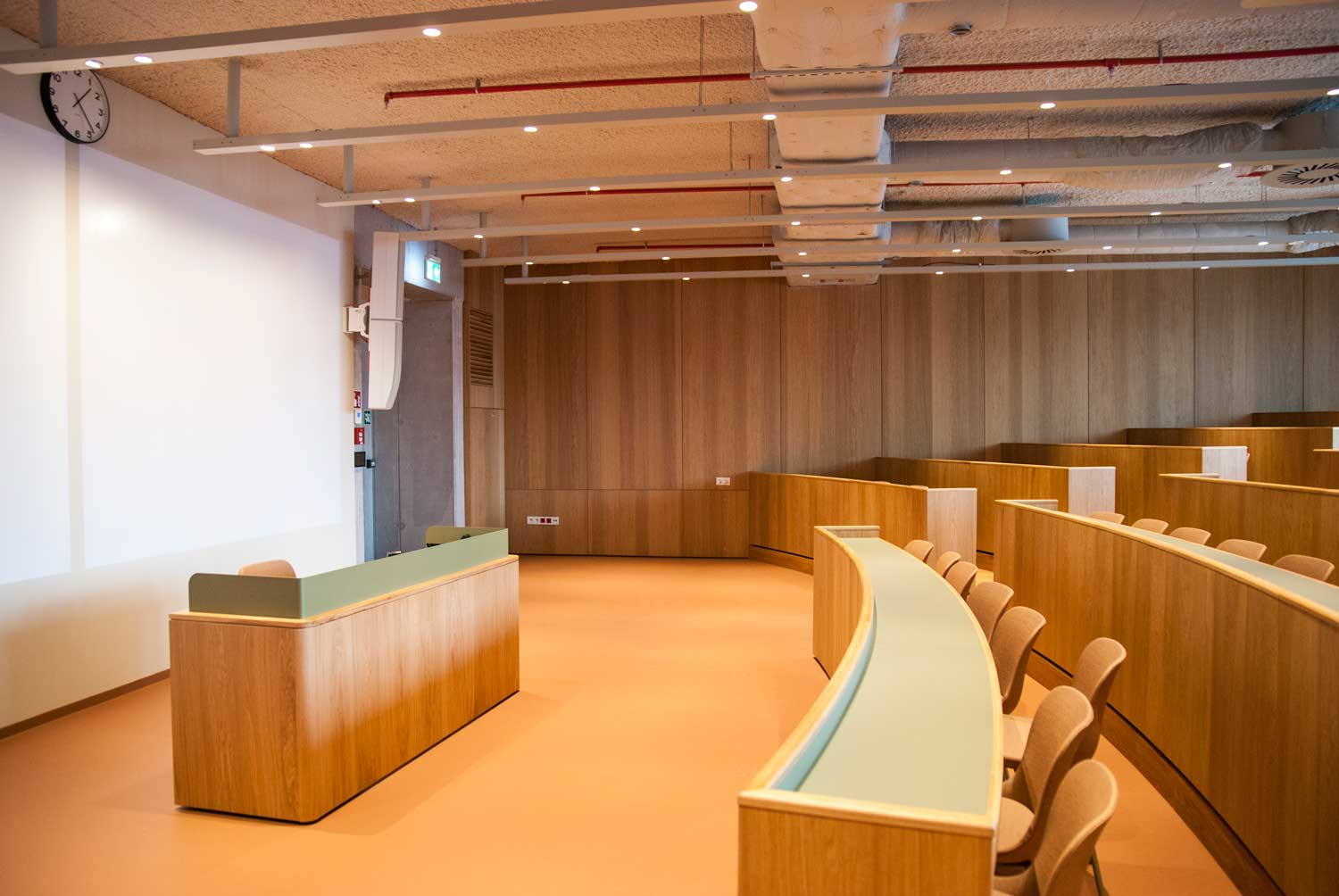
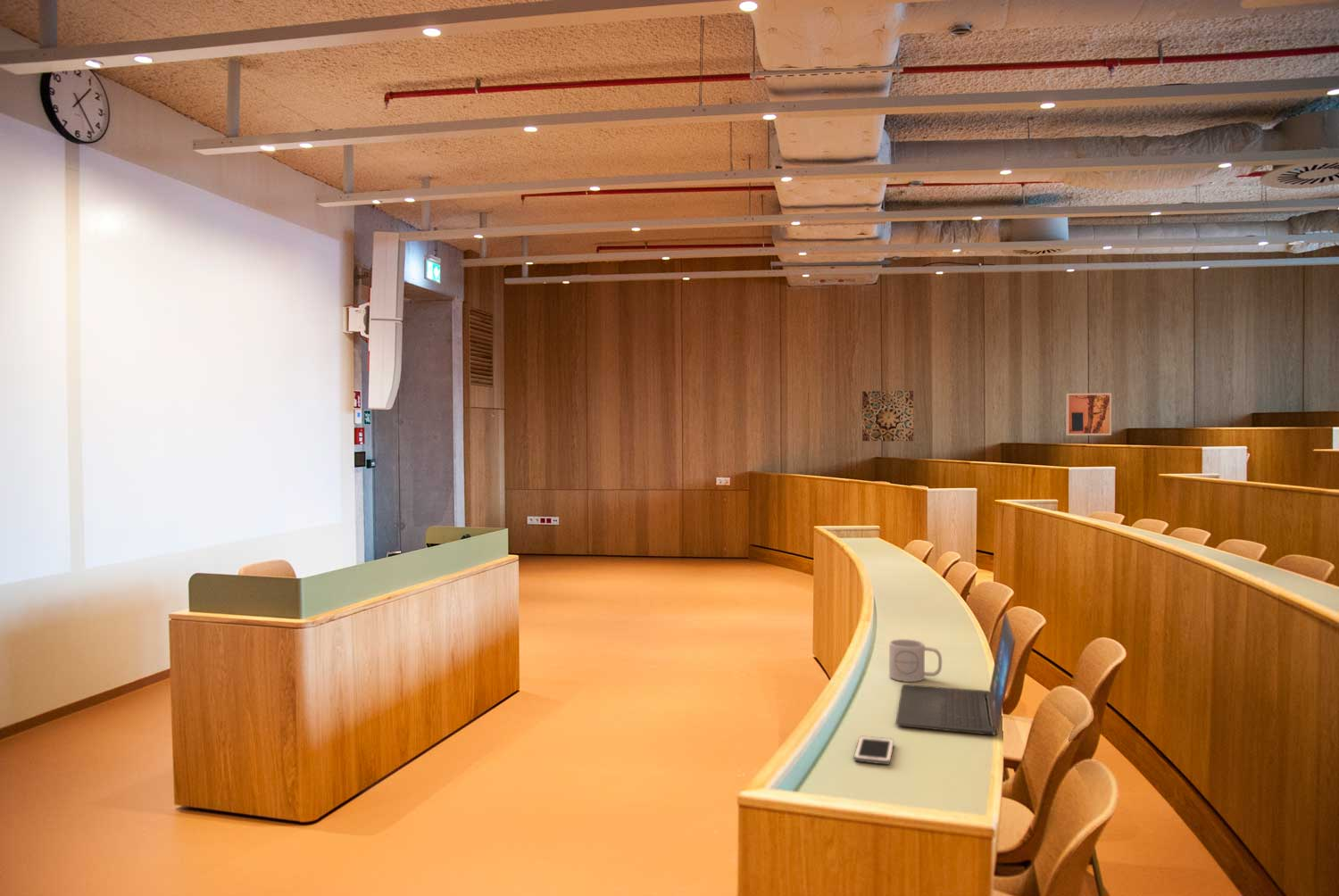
+ cell phone (874, 750)
+ wall art (1088, 414)
+ mug (915, 660)
+ wall art (887, 416)
+ laptop (953, 688)
